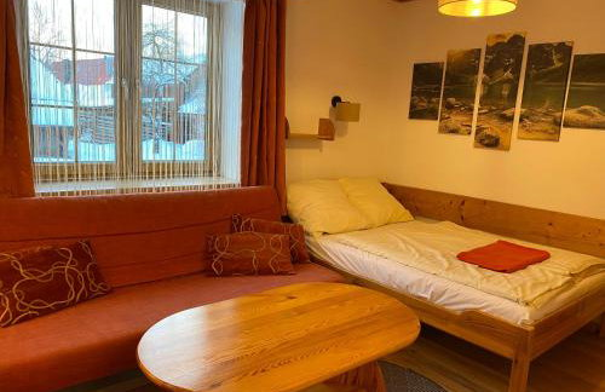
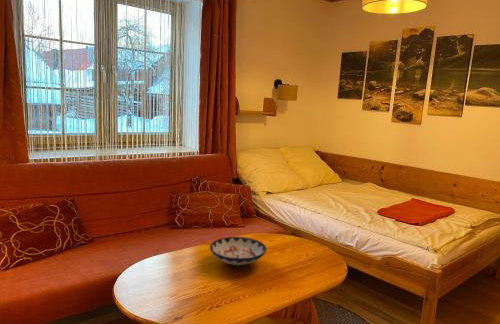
+ bowl (237, 255)
